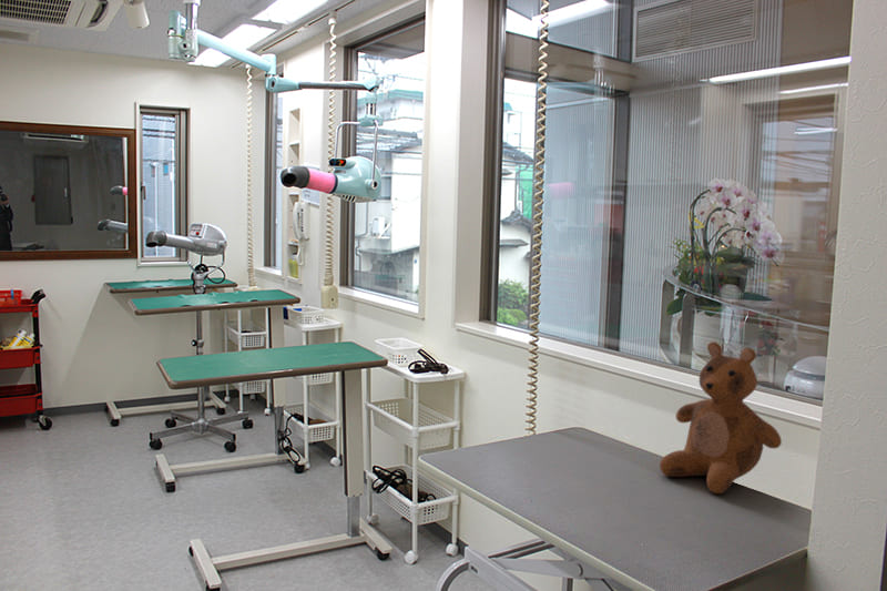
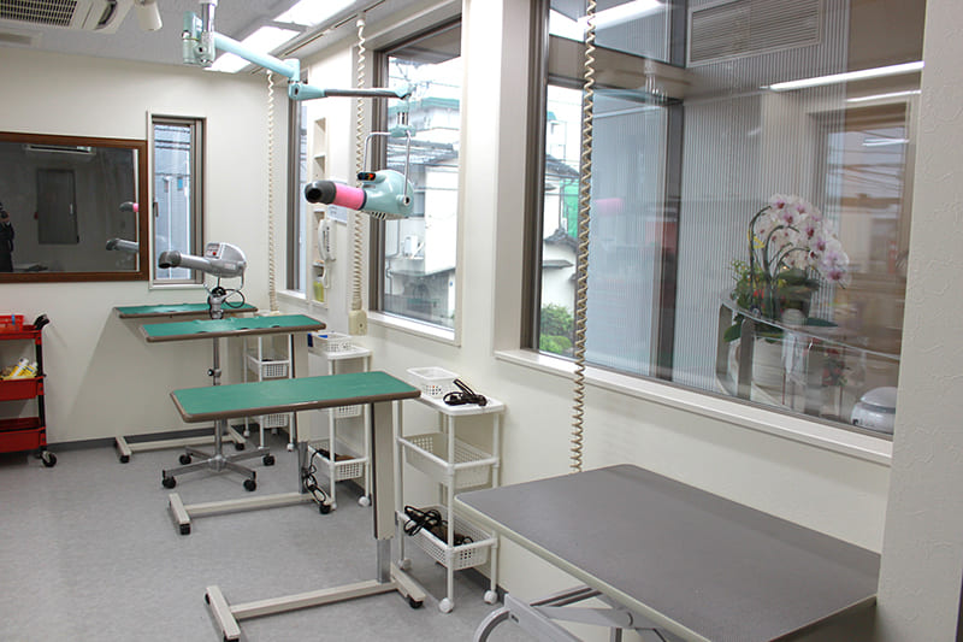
- teddy bear (715, 412)
